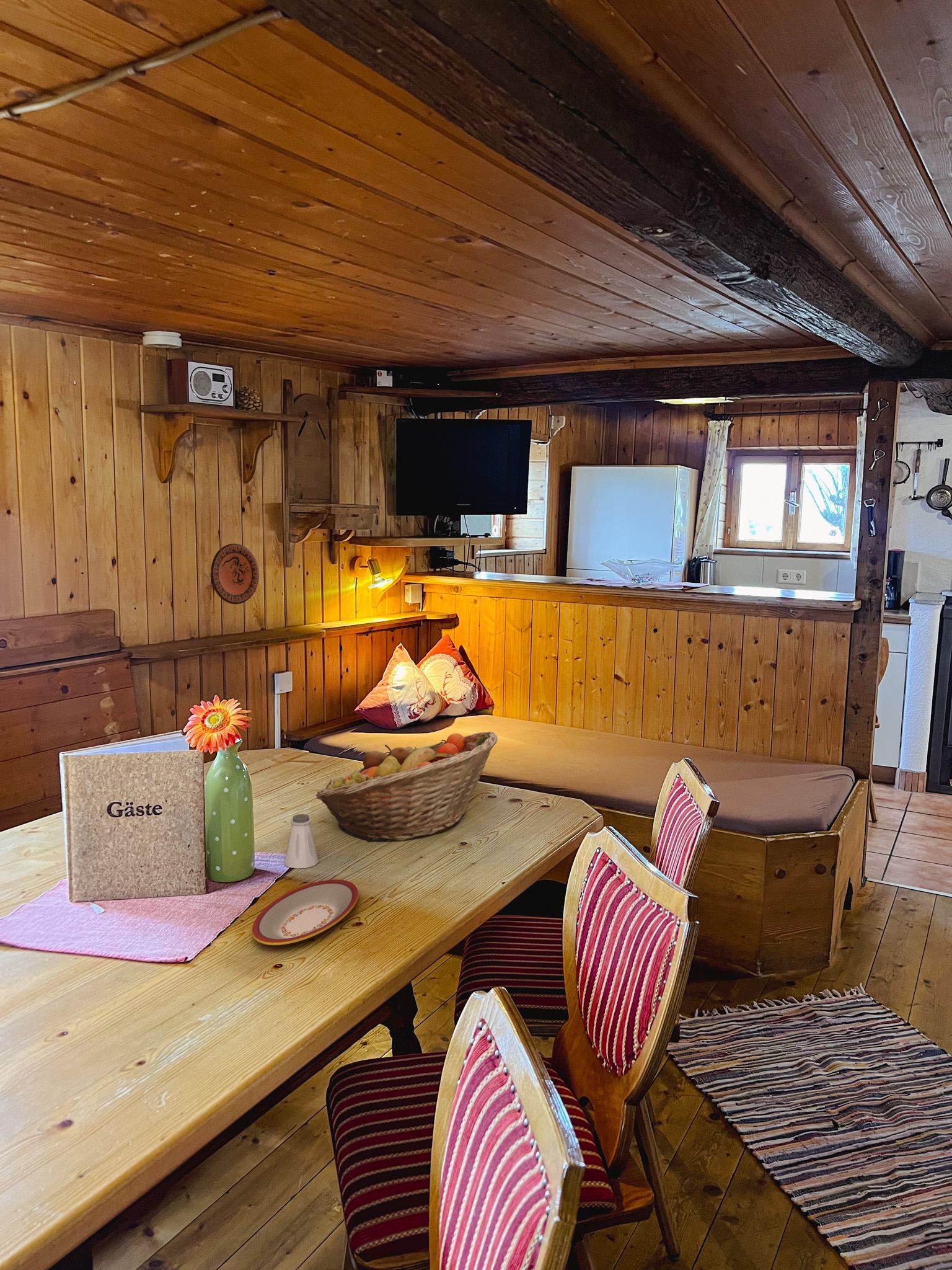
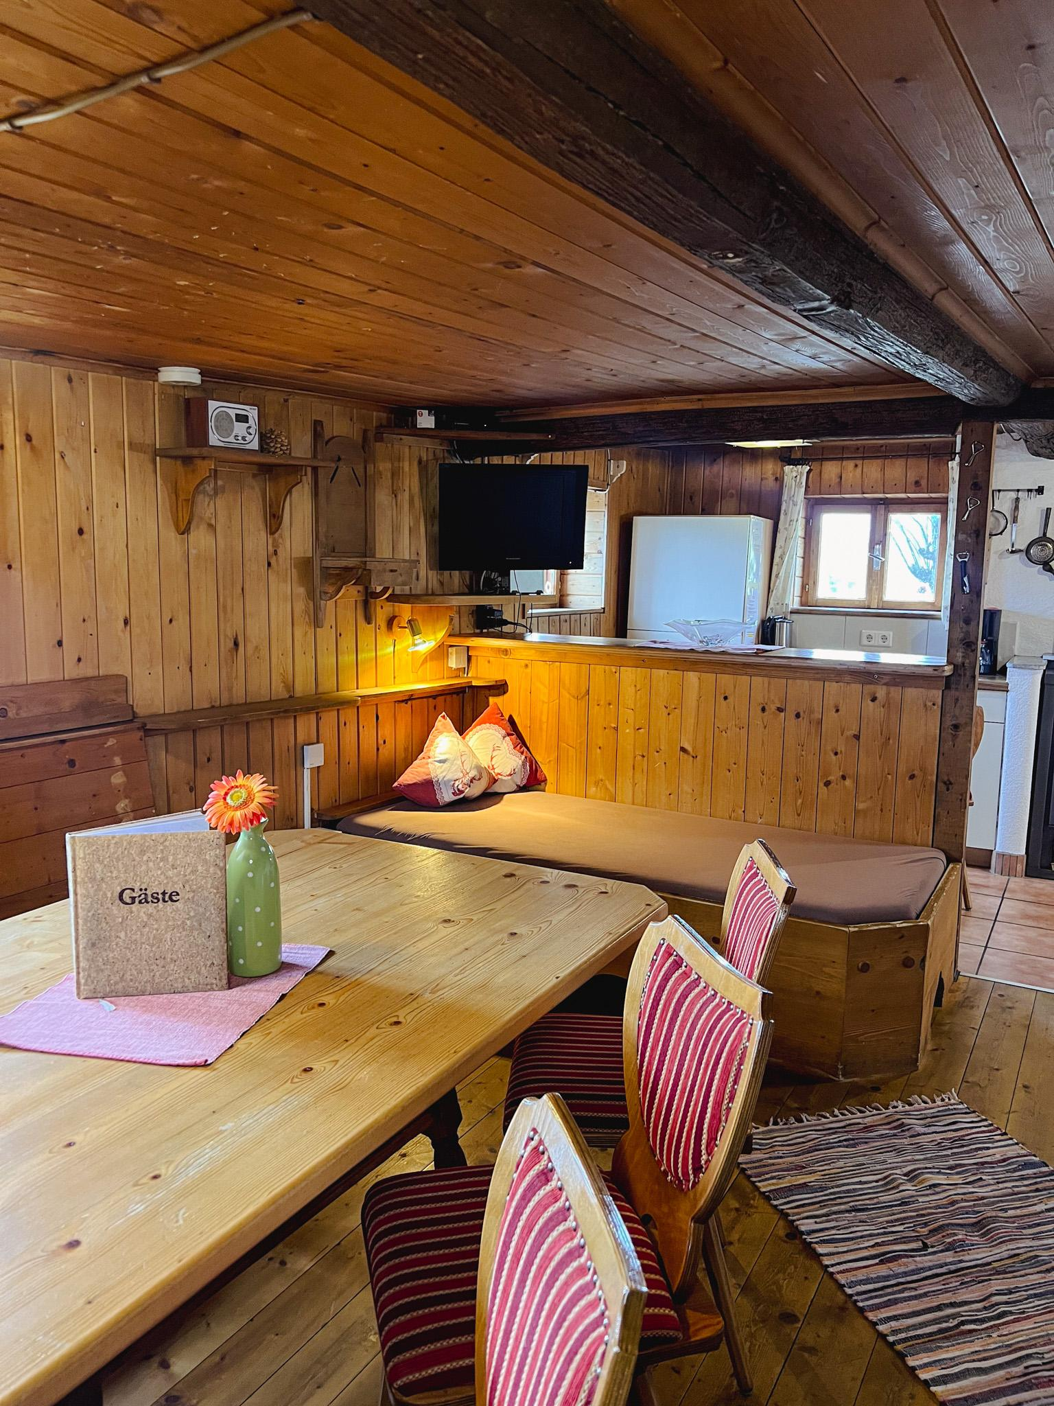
- saltshaker (301, 839)
- fruit basket (410, 778)
- plate (307, 915)
- decorative plate (234, 574)
